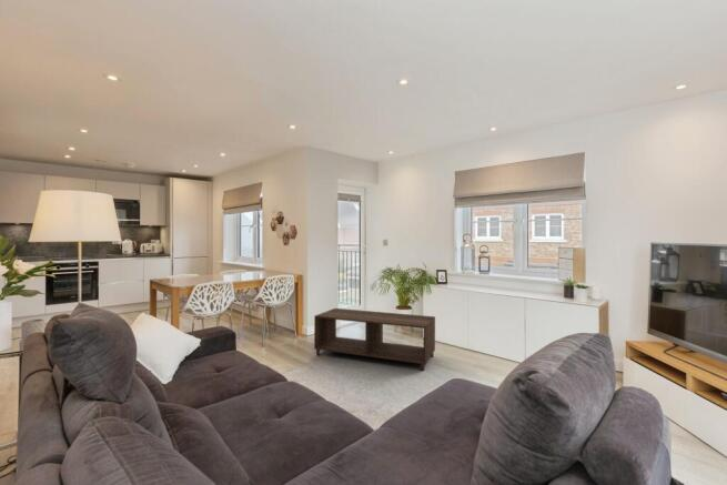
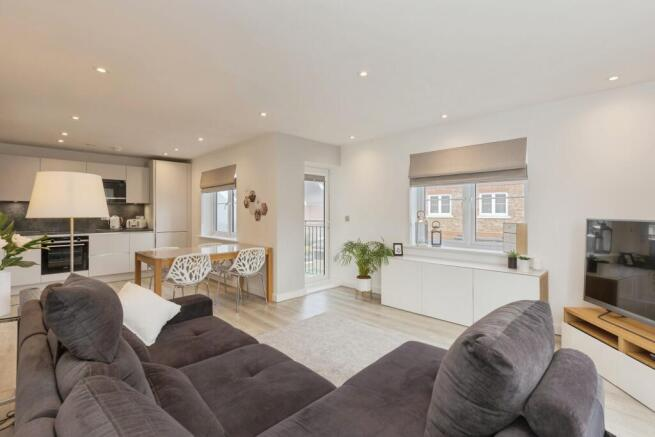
- coffee table (374, 335)
